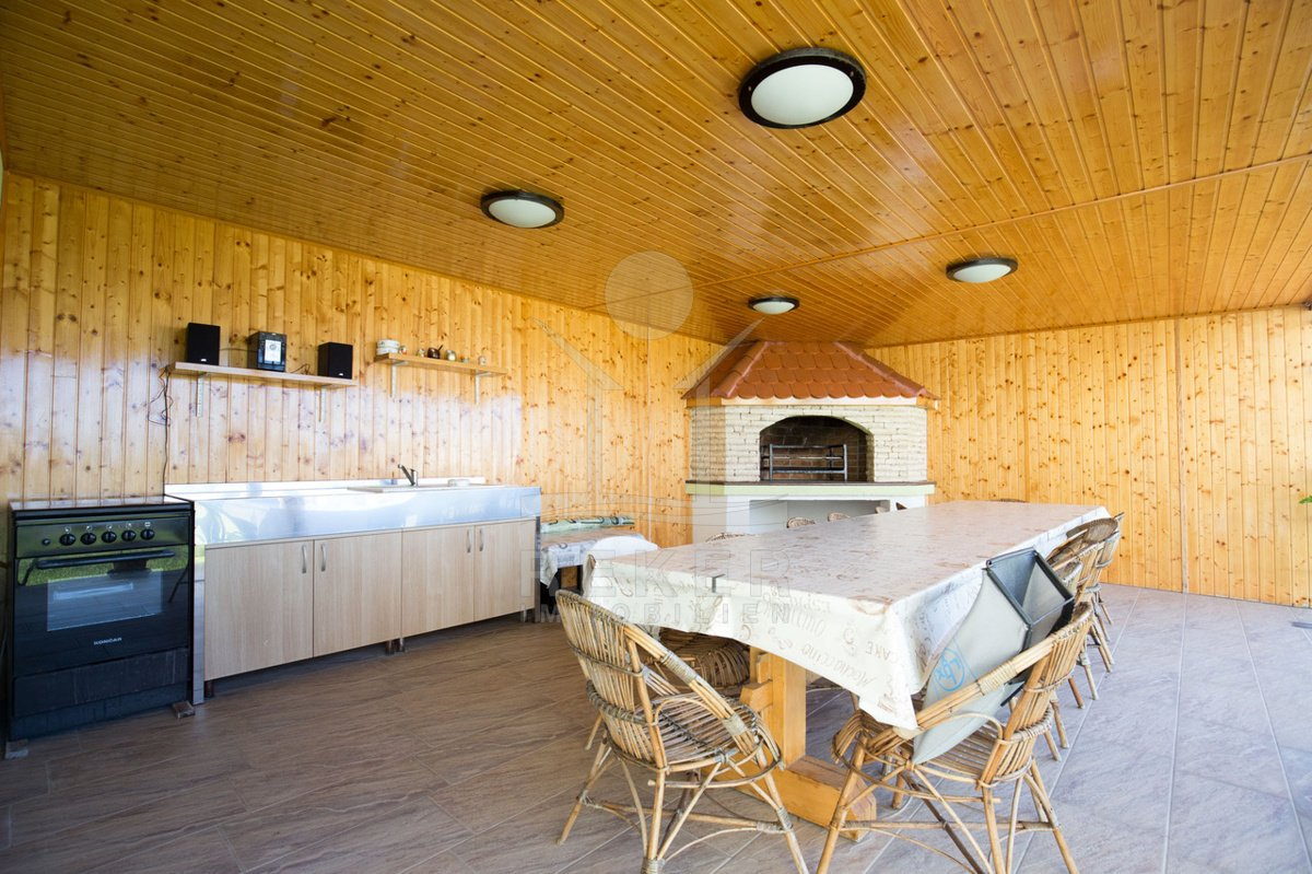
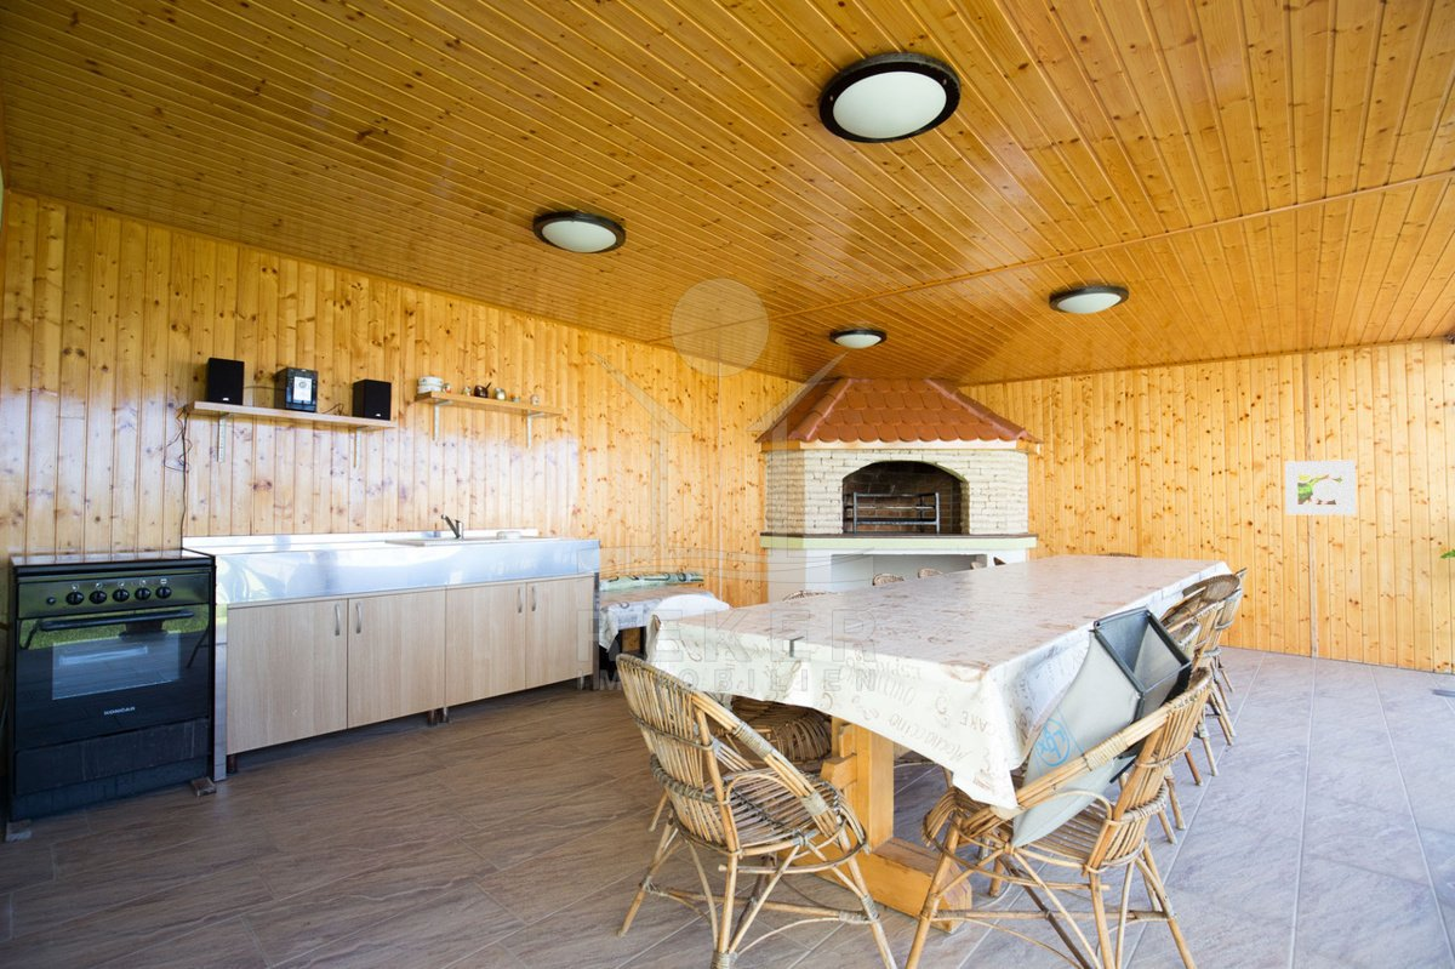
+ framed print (1319, 488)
